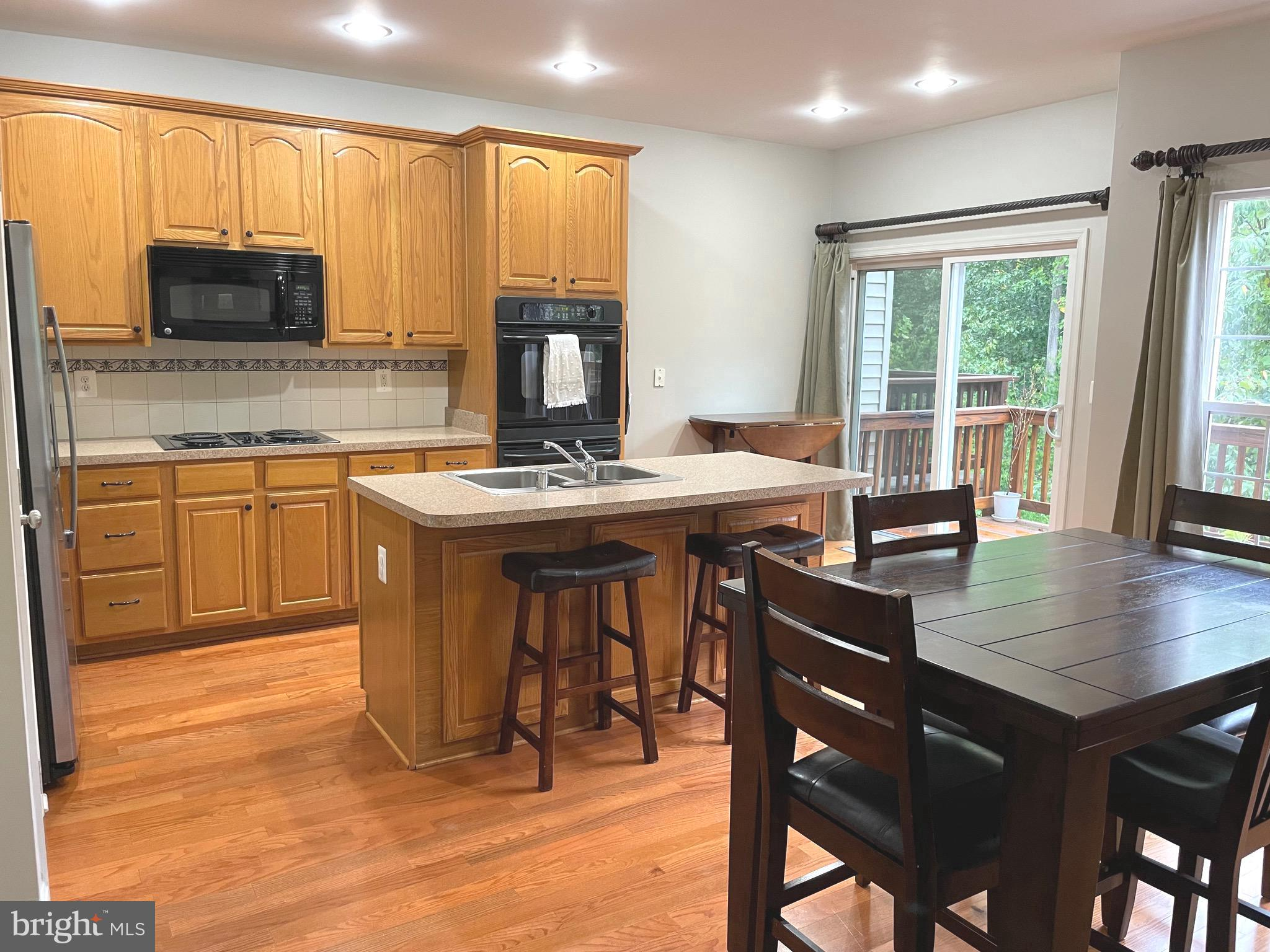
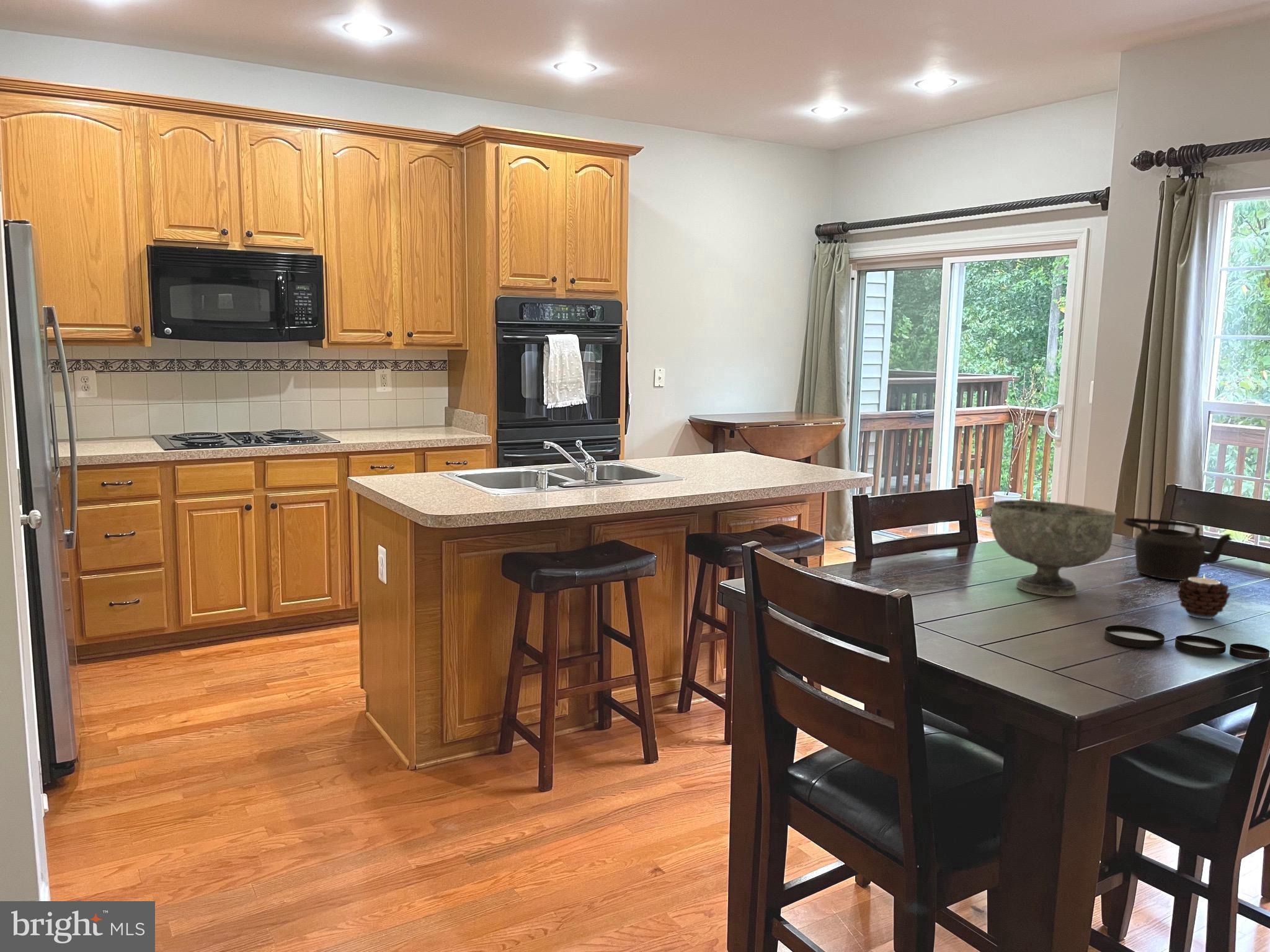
+ teapot (1174, 550)
+ decorative bowl (1049, 547)
+ plate (1184, 644)
+ candle (1203, 594)
